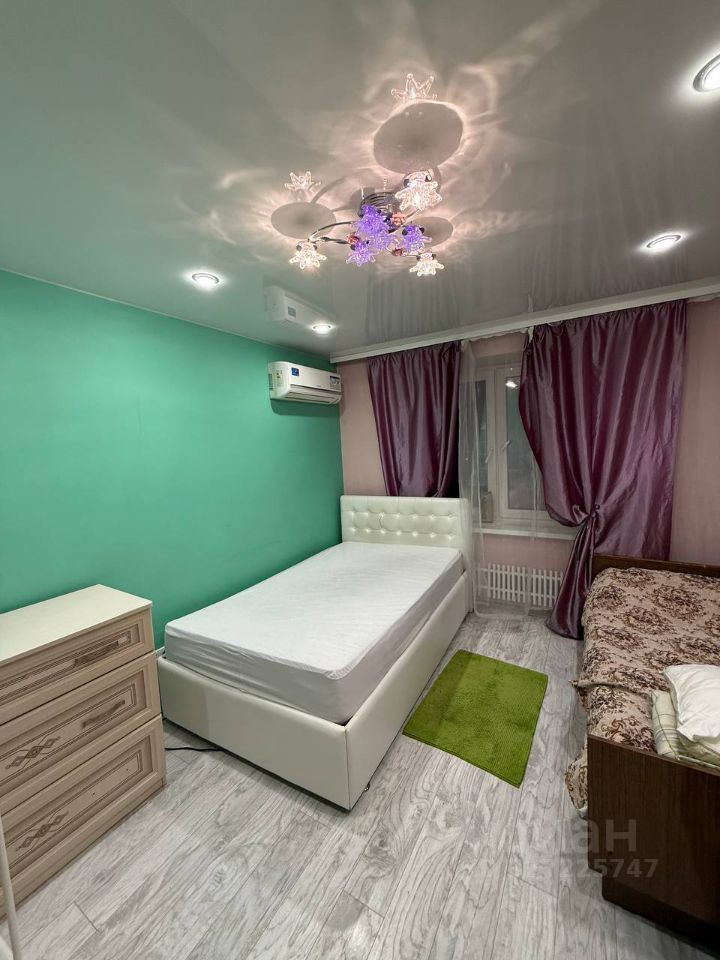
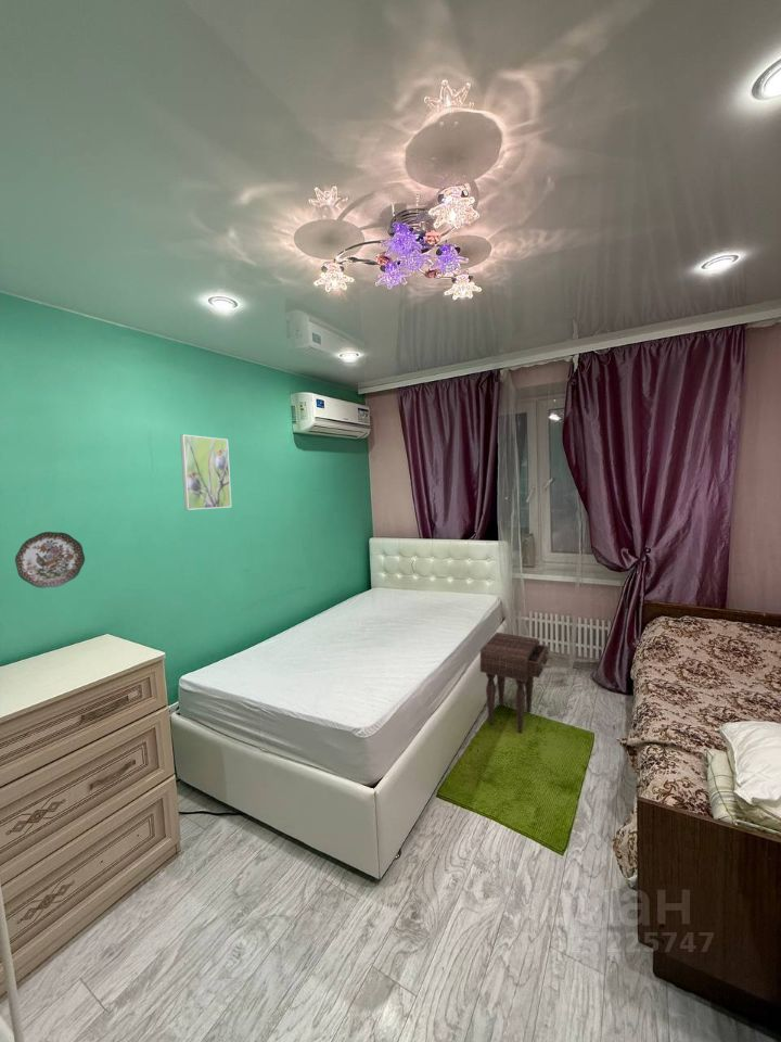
+ nightstand (520, 683)
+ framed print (207, 472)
+ decorative plate (50, 559)
